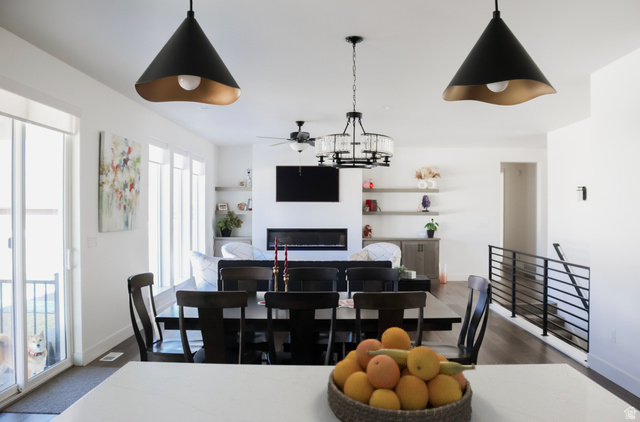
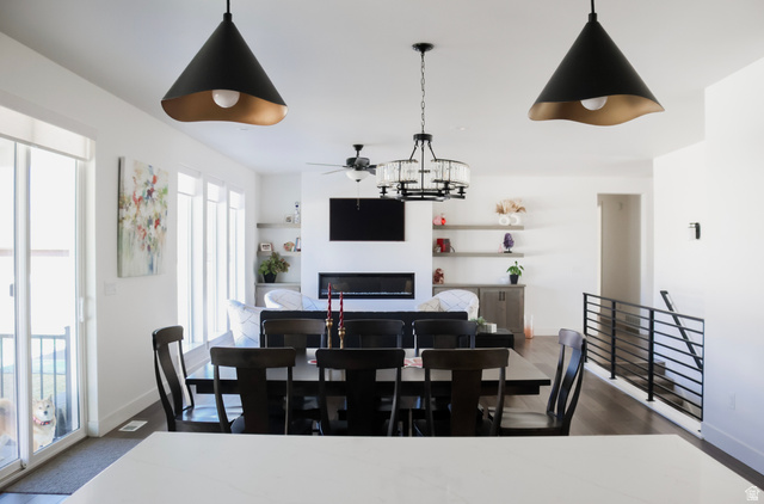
- fruit bowl (397, 369)
